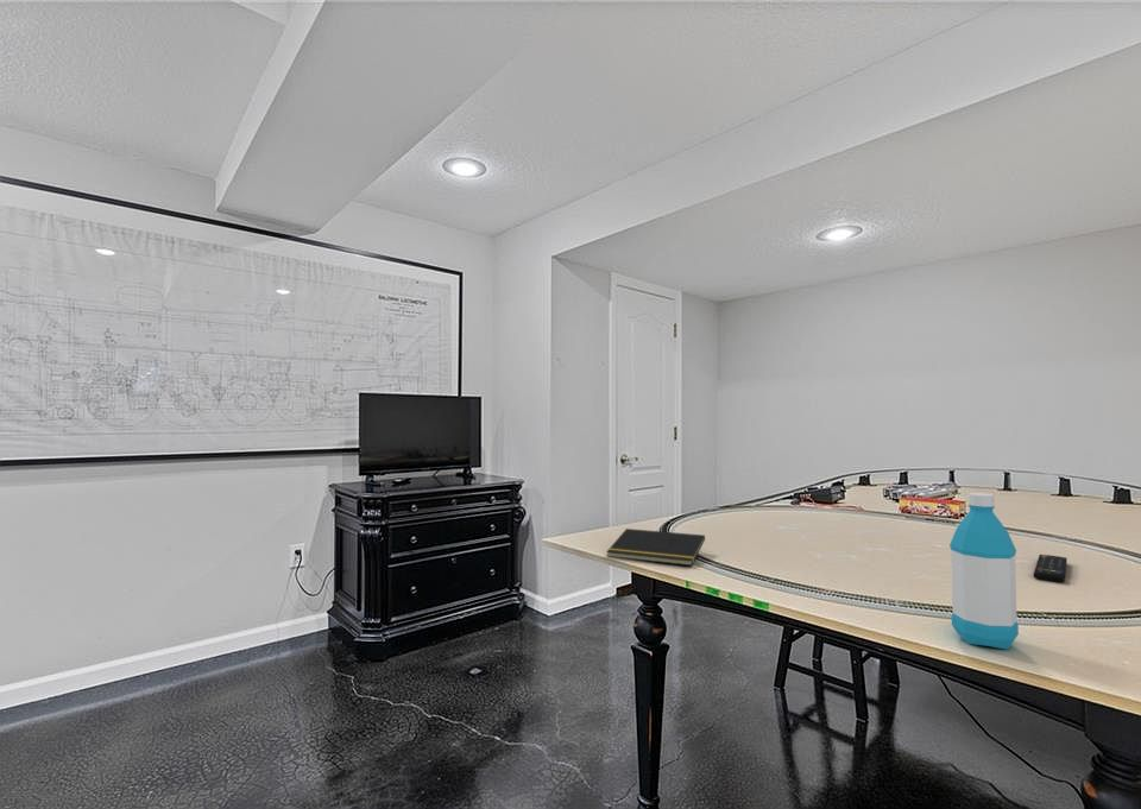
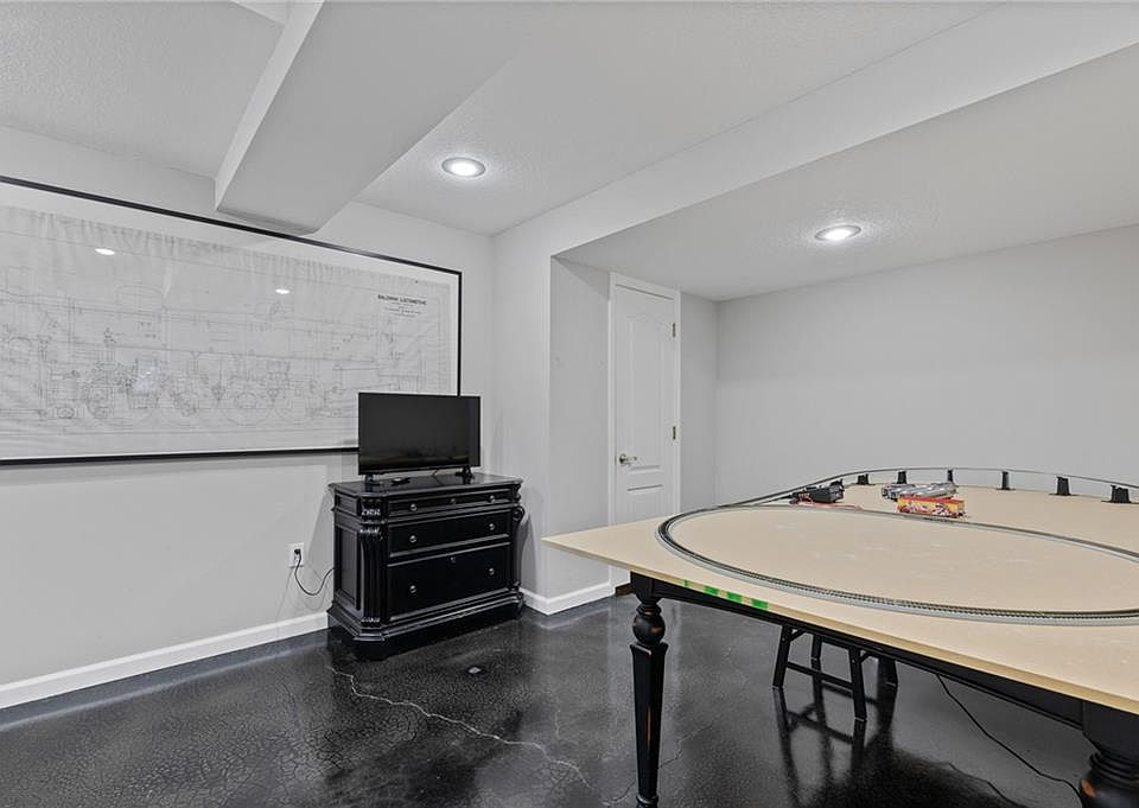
- notepad (656, 545)
- remote control (1051, 568)
- water bottle (982, 567)
